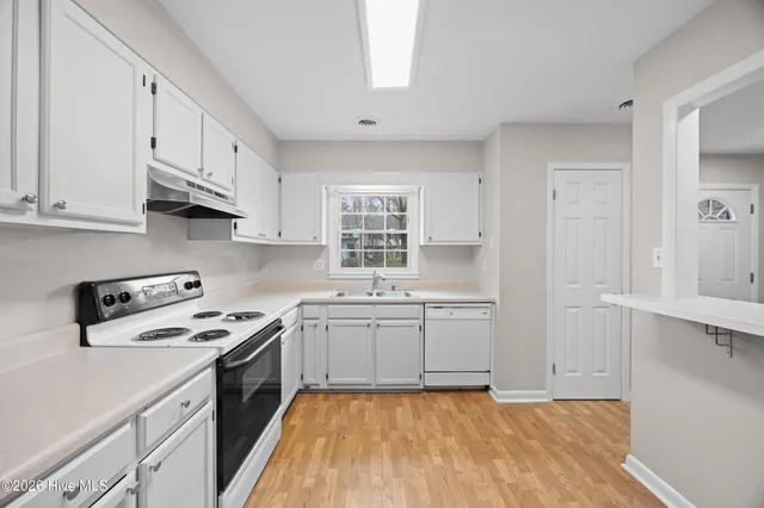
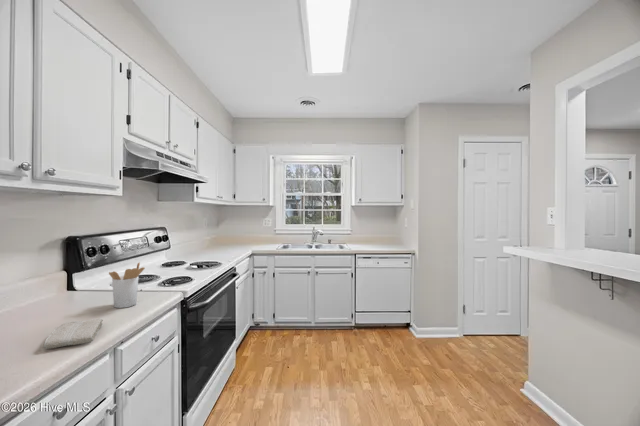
+ washcloth (76, 331)
+ utensil holder (128, 285)
